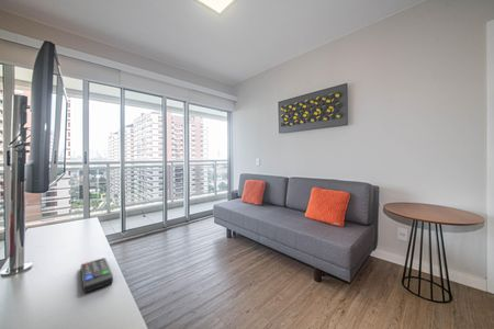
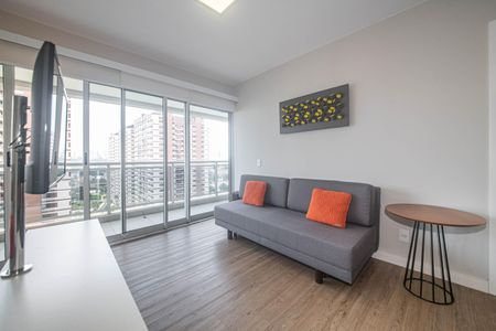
- remote control (96, 272)
